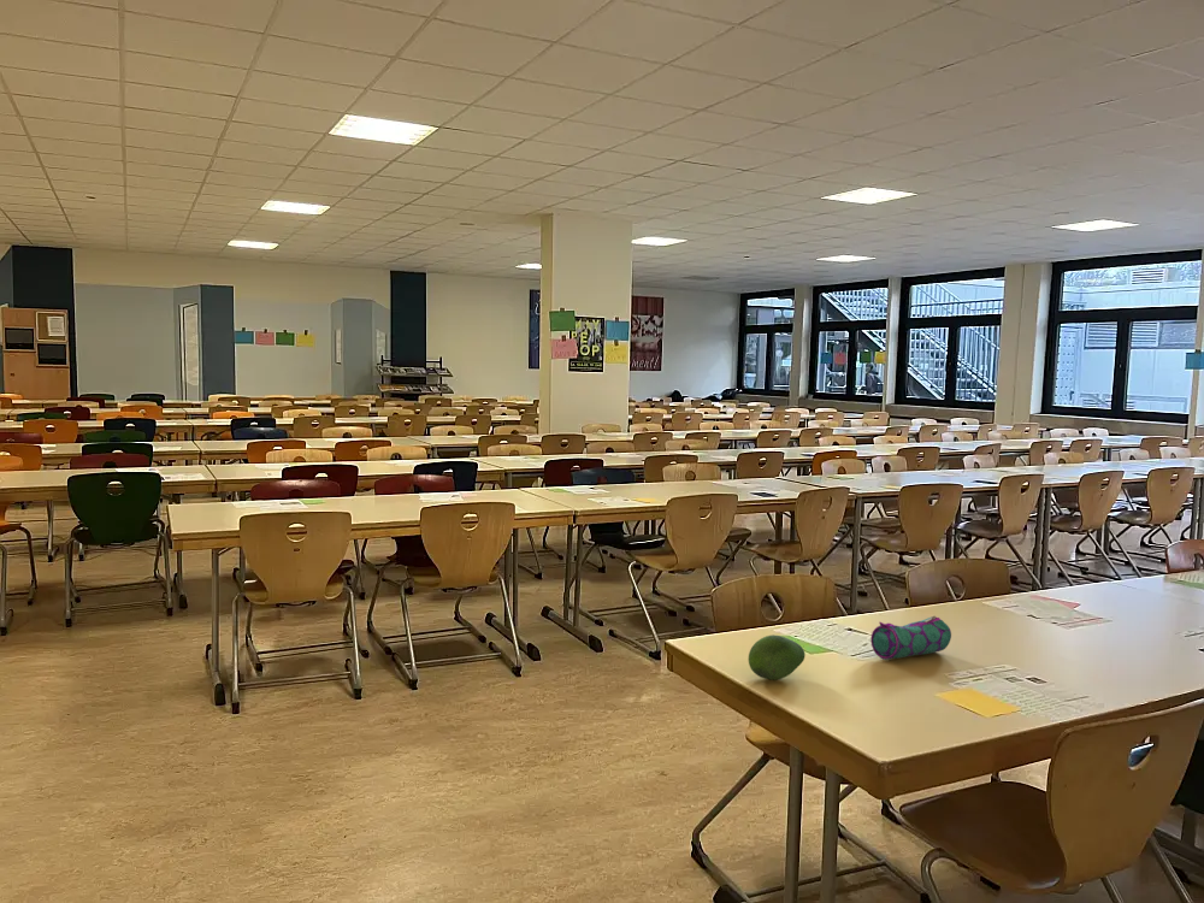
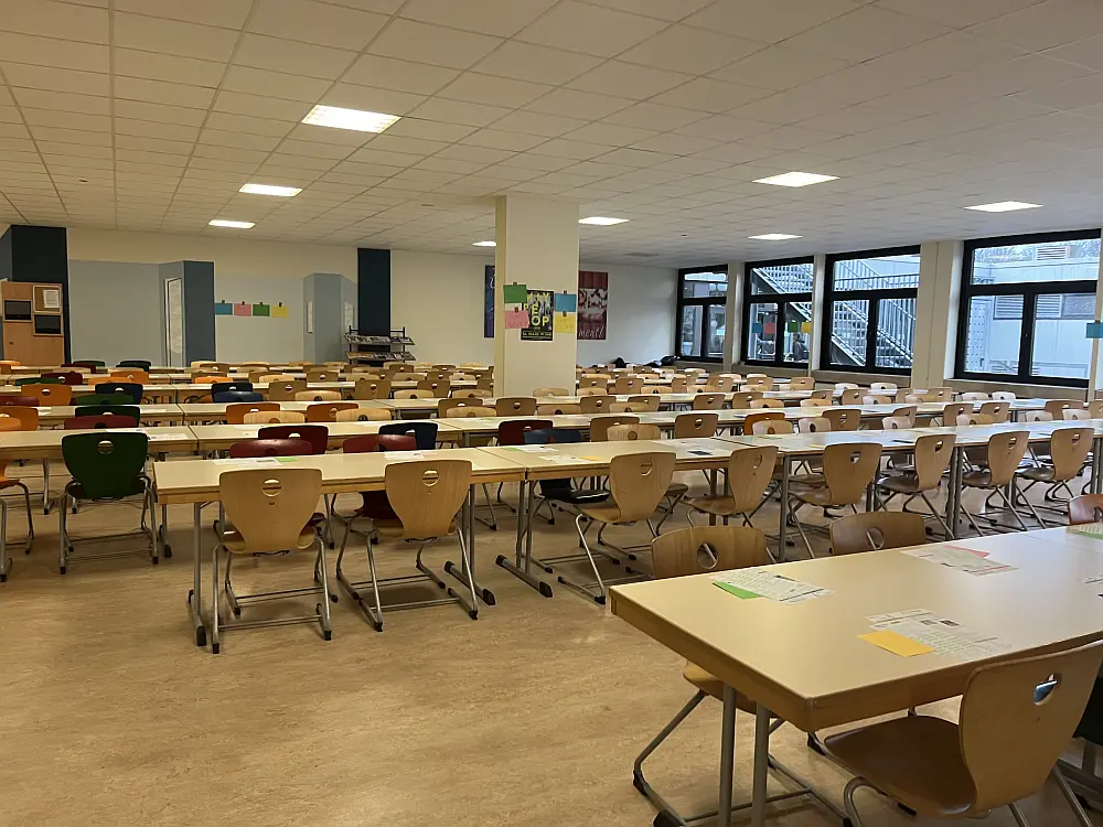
- fruit (778, 656)
- pencil case (910, 637)
